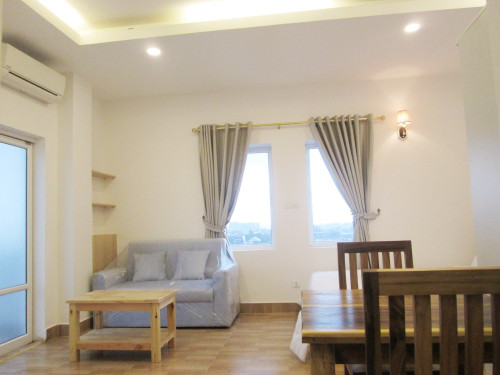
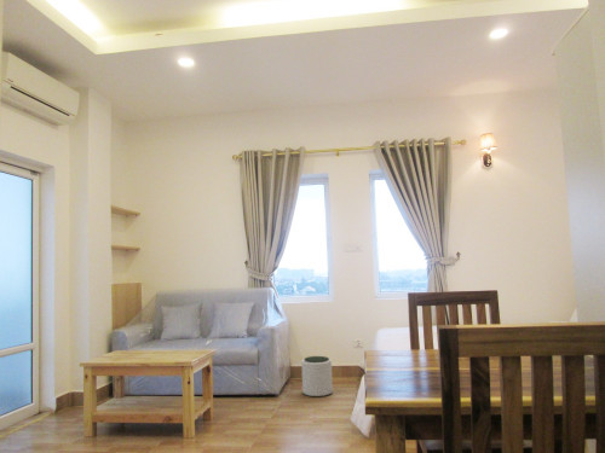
+ plant pot (317, 376)
